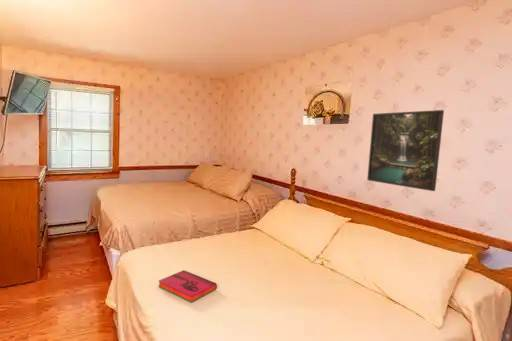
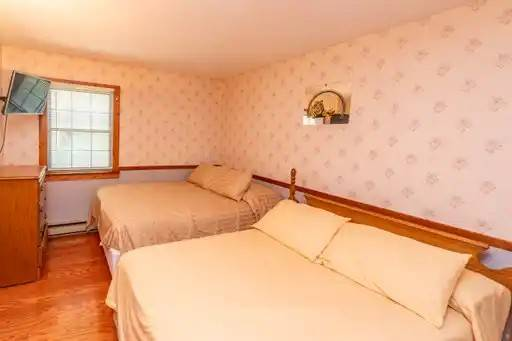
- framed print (401, 149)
- hardback book (187, 284)
